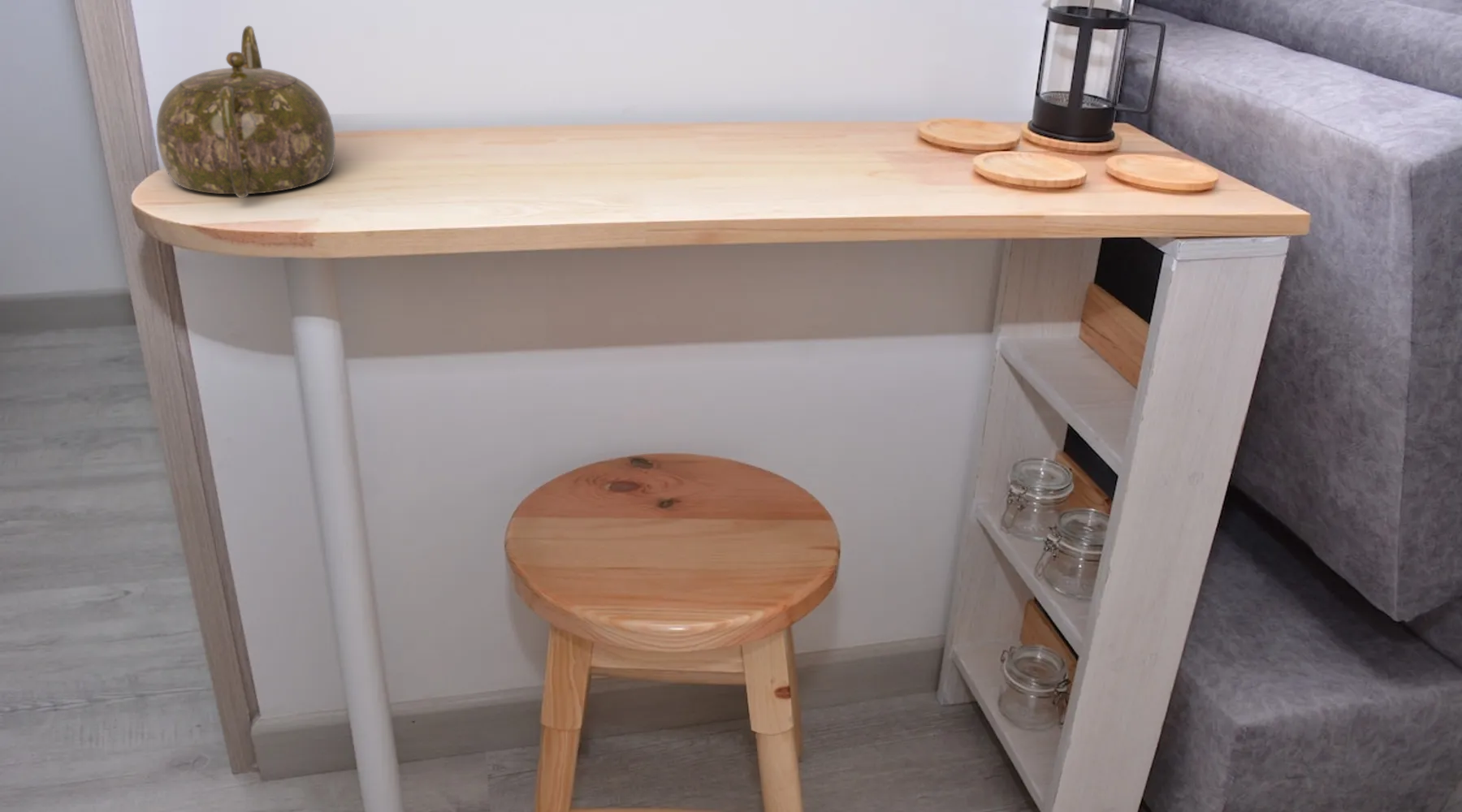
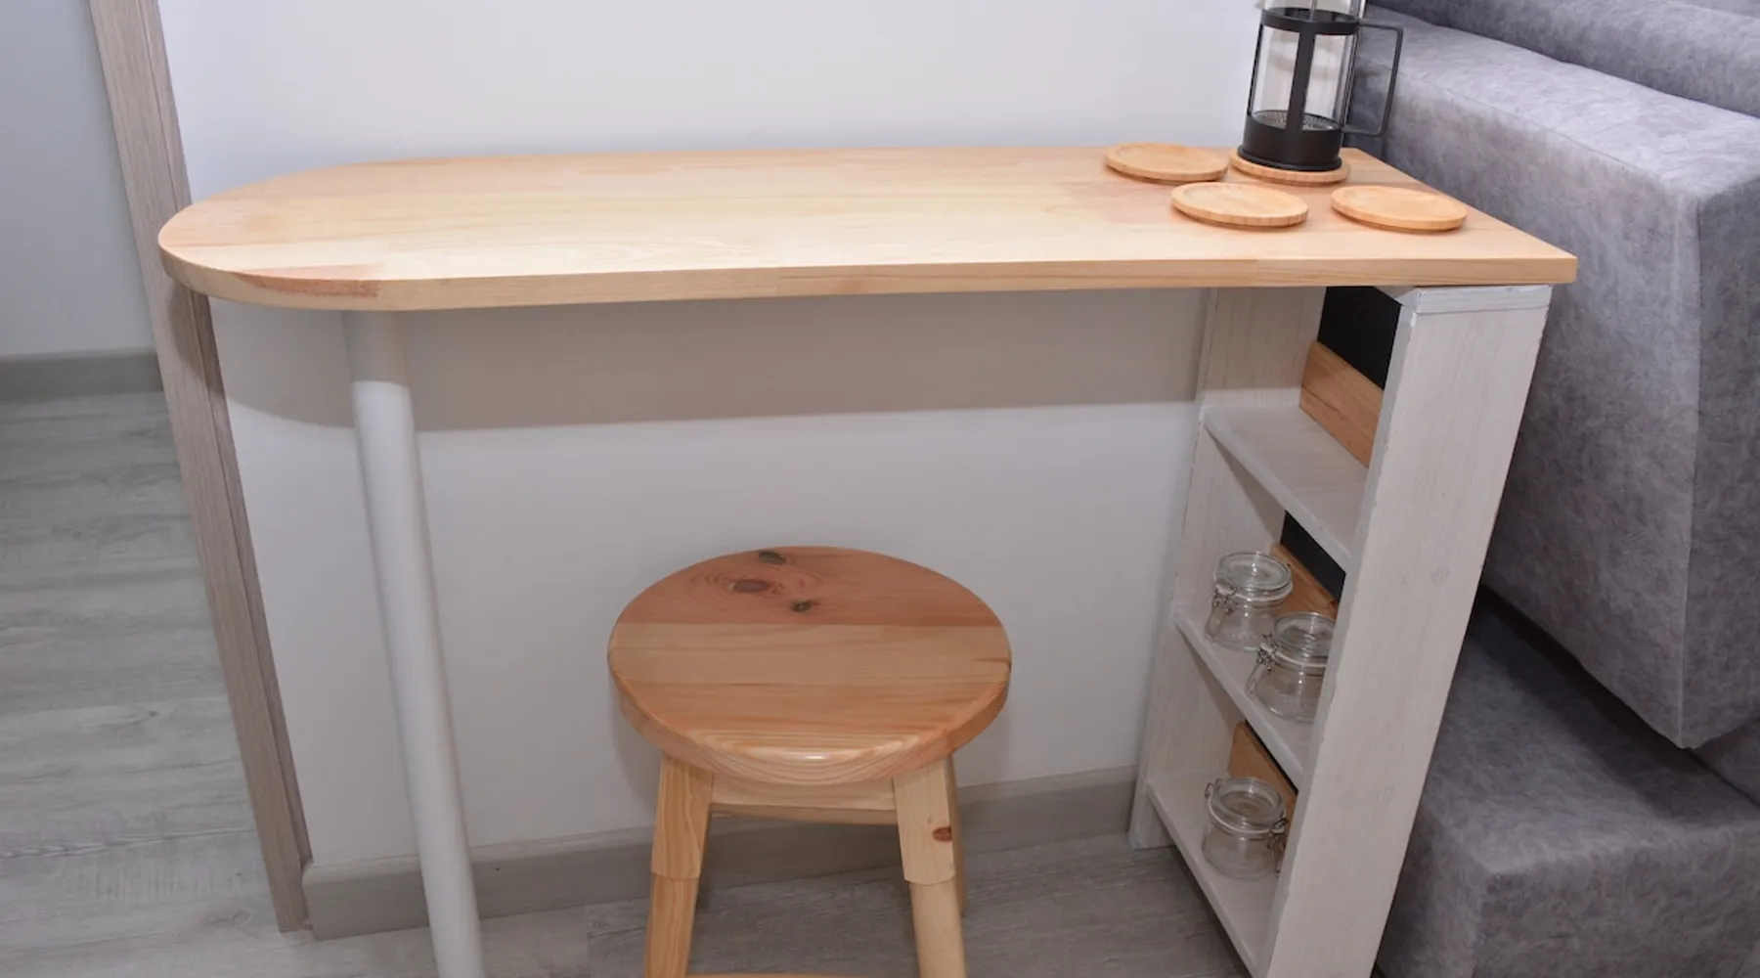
- teapot (245, 110)
